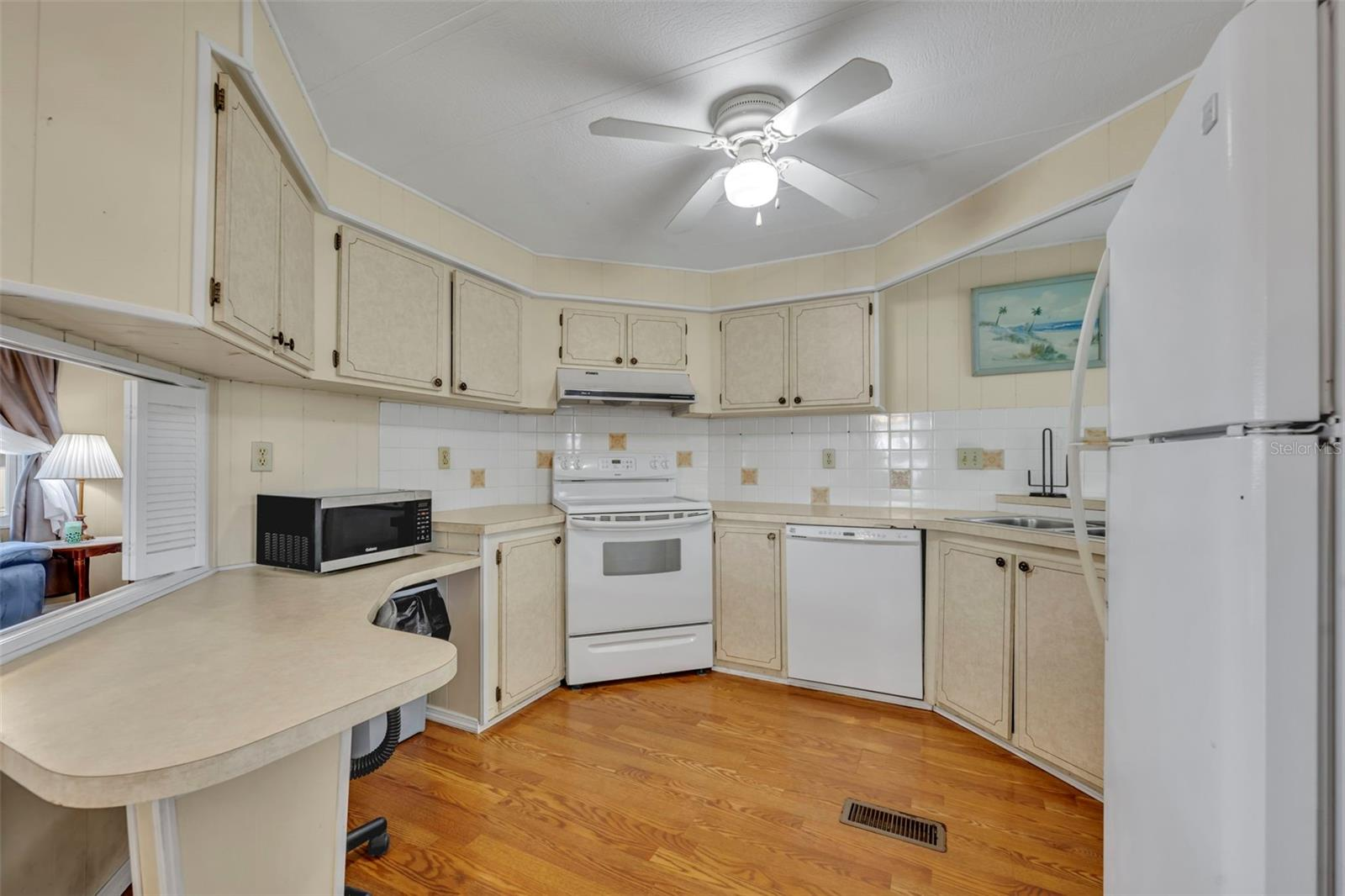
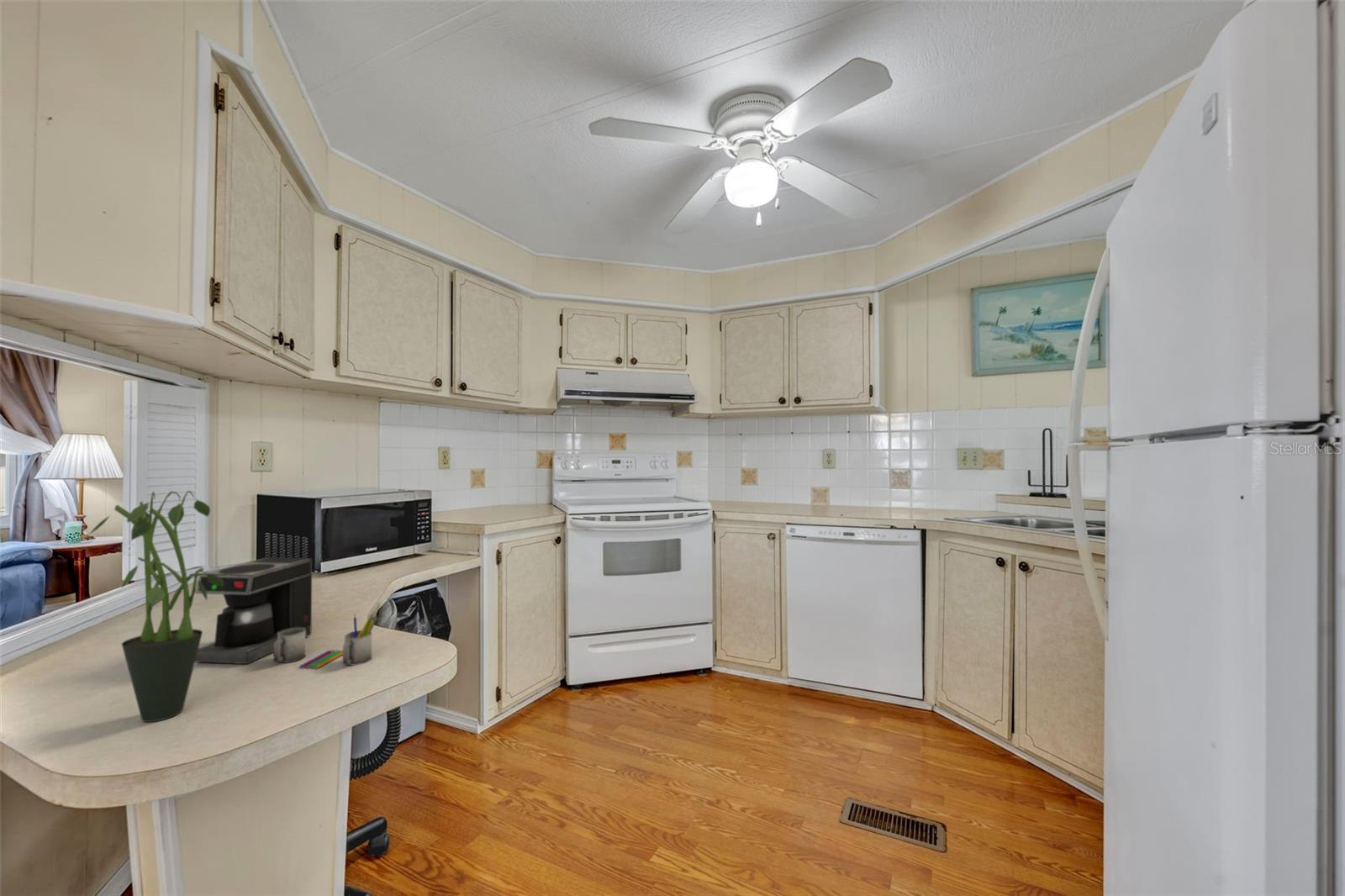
+ coffee maker (309, 609)
+ potted plant (157, 601)
